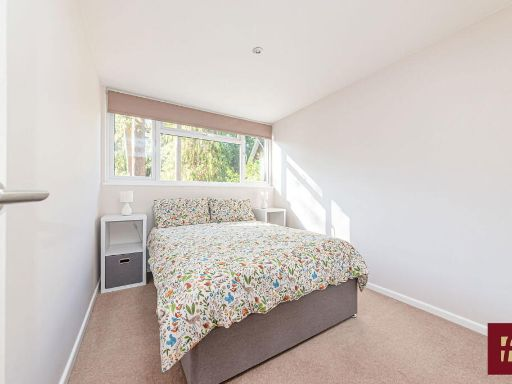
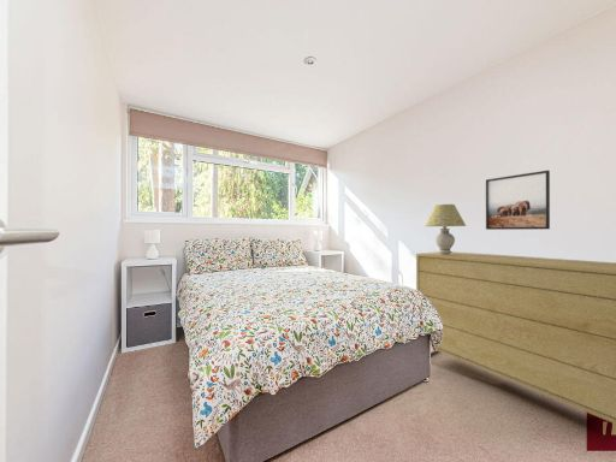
+ dresser (510, 322)
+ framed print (515, 202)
+ table lamp (444, 229)
